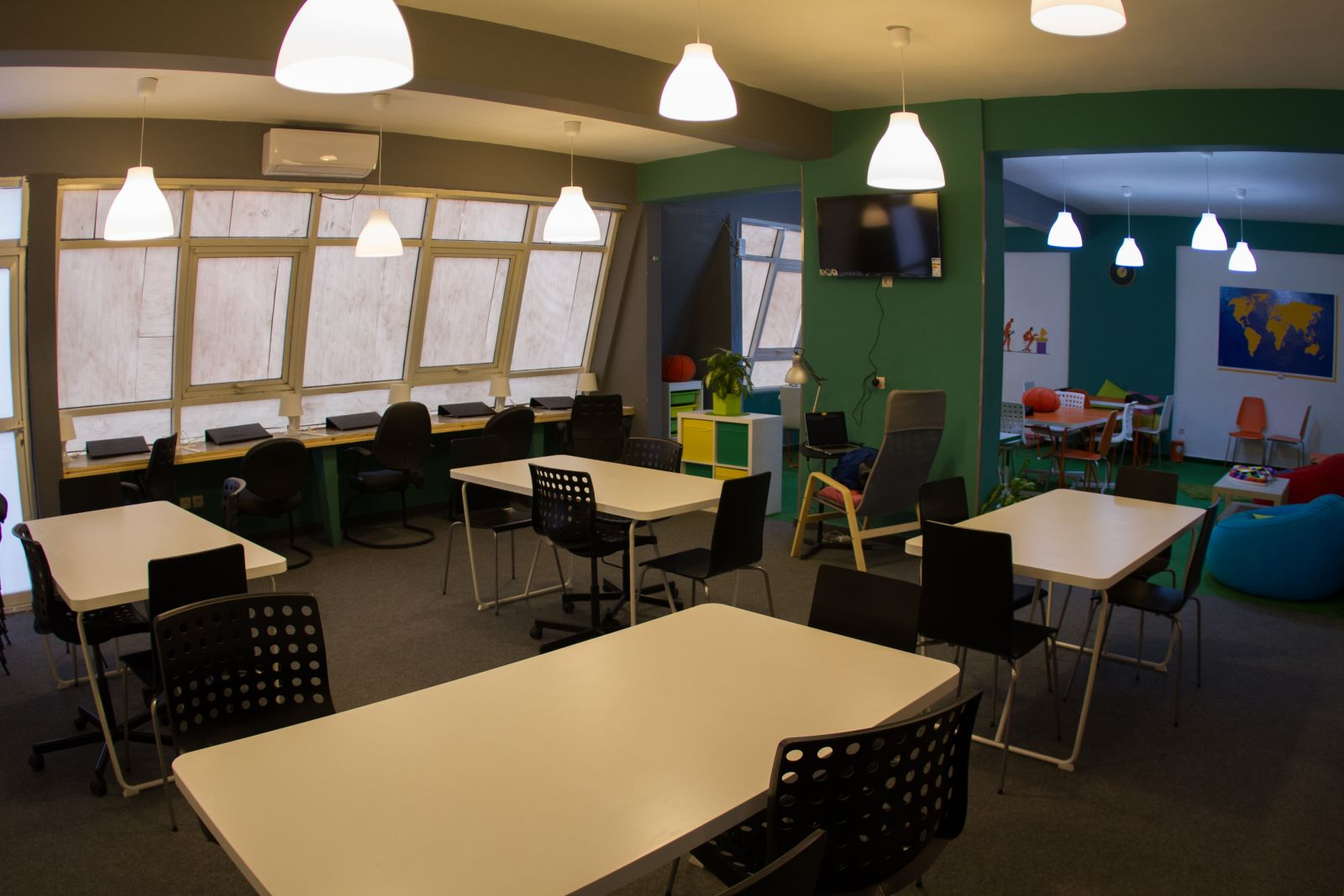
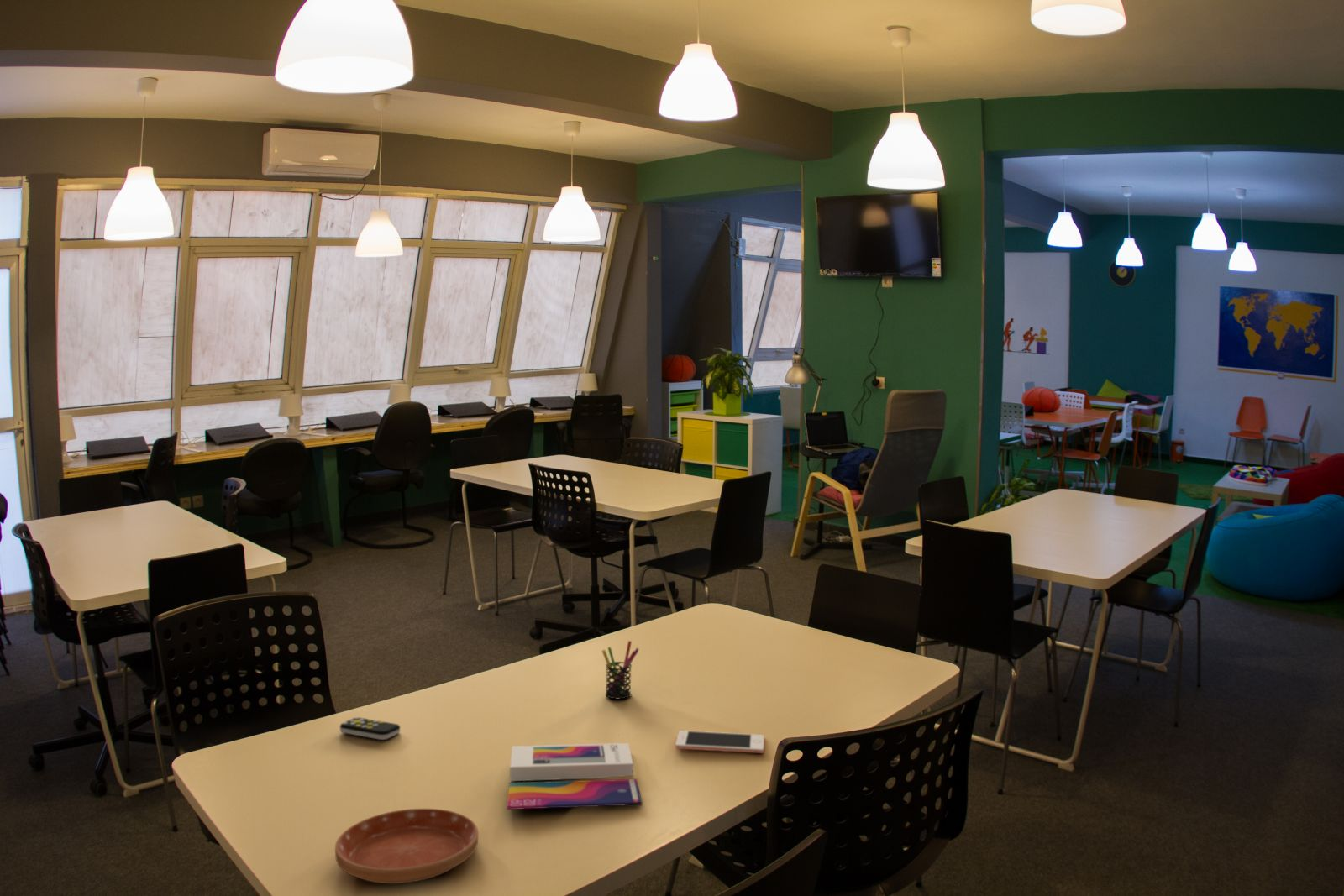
+ remote control (370, 728)
+ pen holder (618, 668)
+ cell phone (720, 741)
+ saucer (407, 846)
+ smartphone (573, 774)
